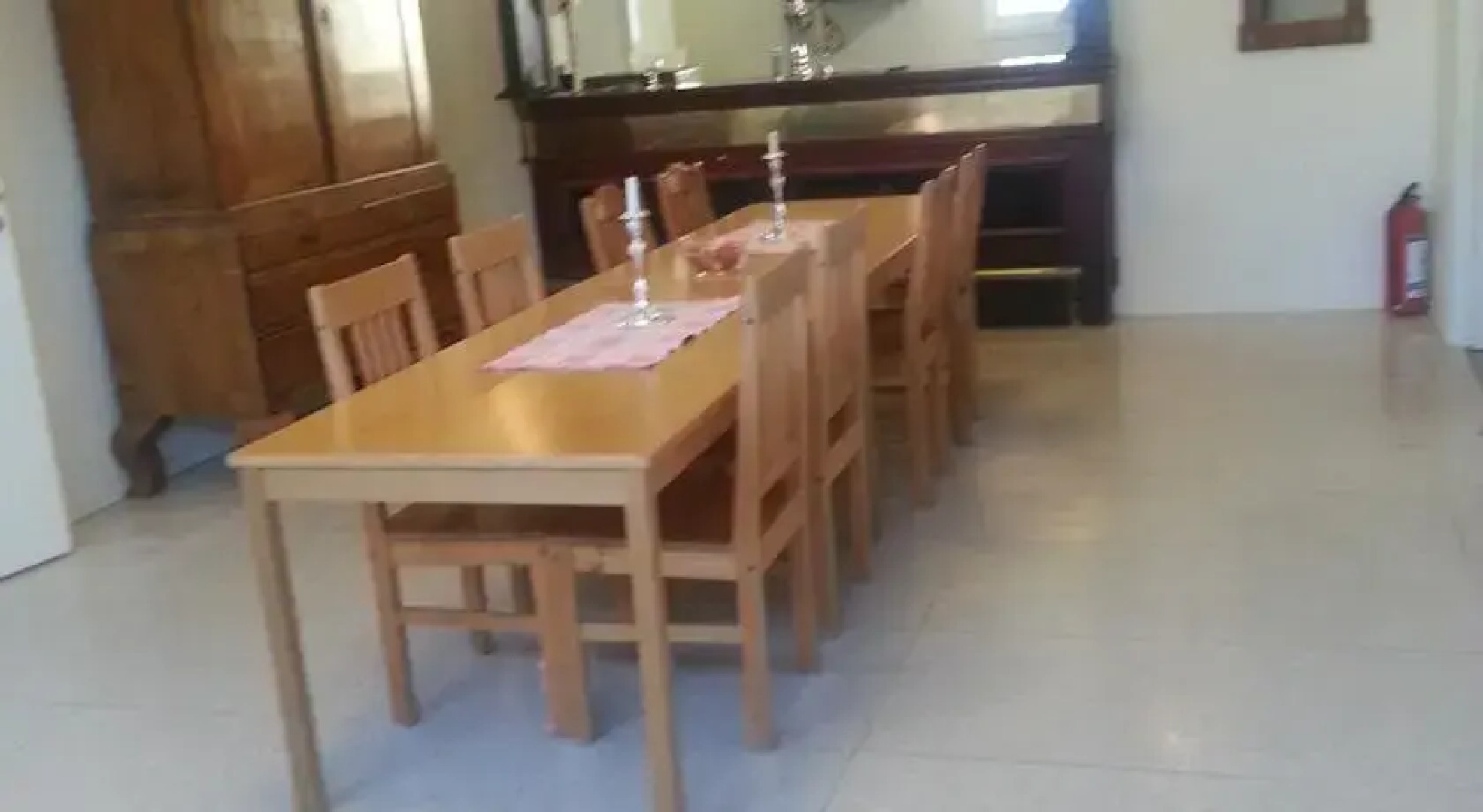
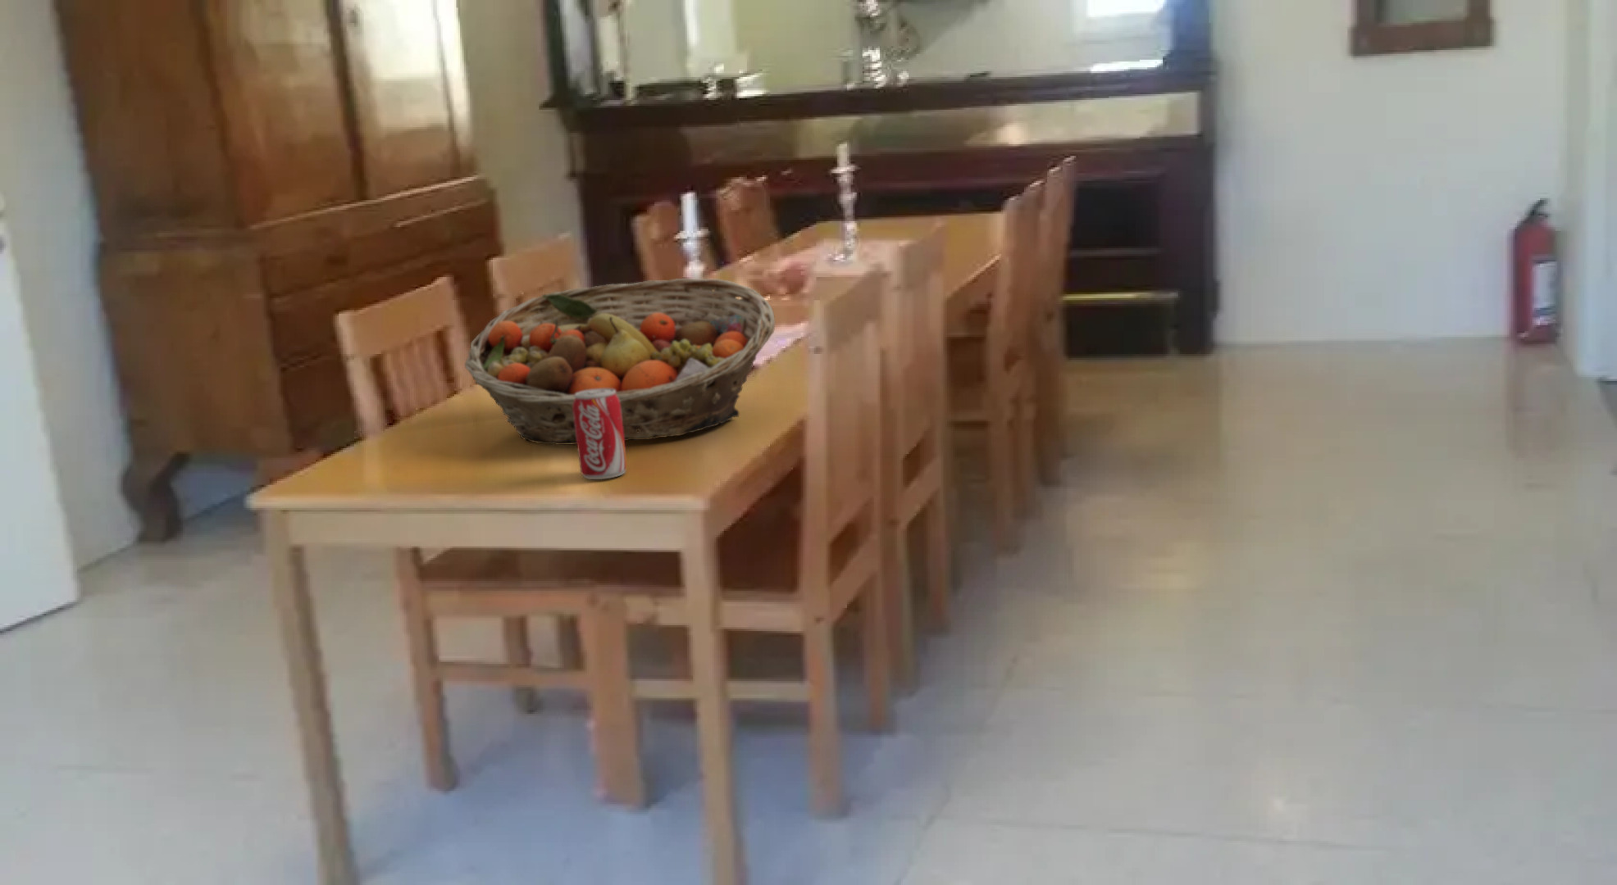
+ fruit basket (623, 359)
+ beverage can (600, 433)
